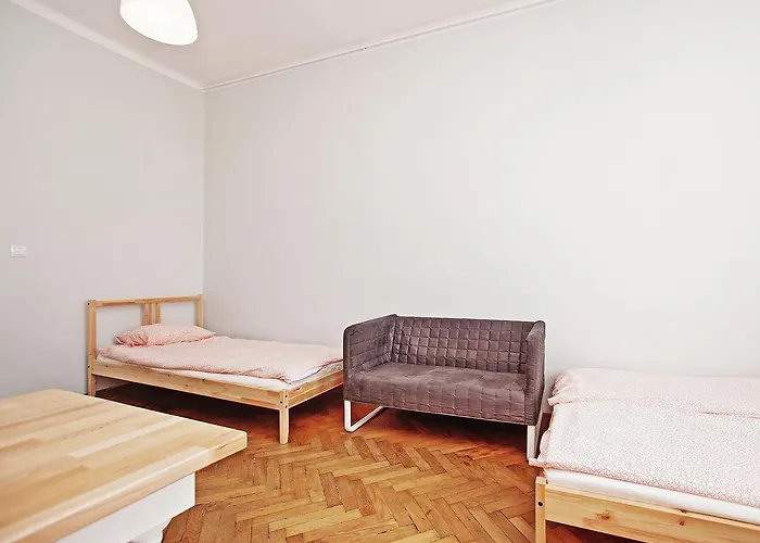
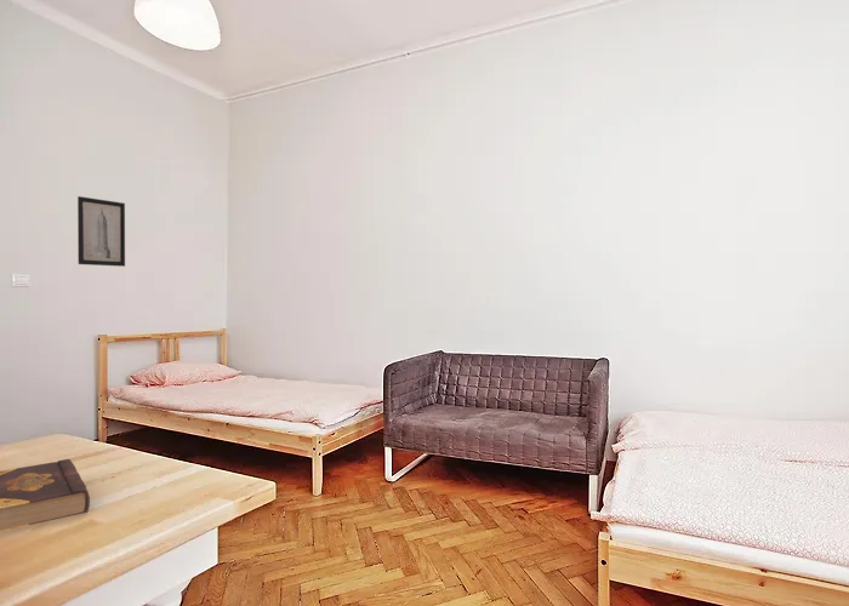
+ book (38, 488)
+ wall art (102, 233)
